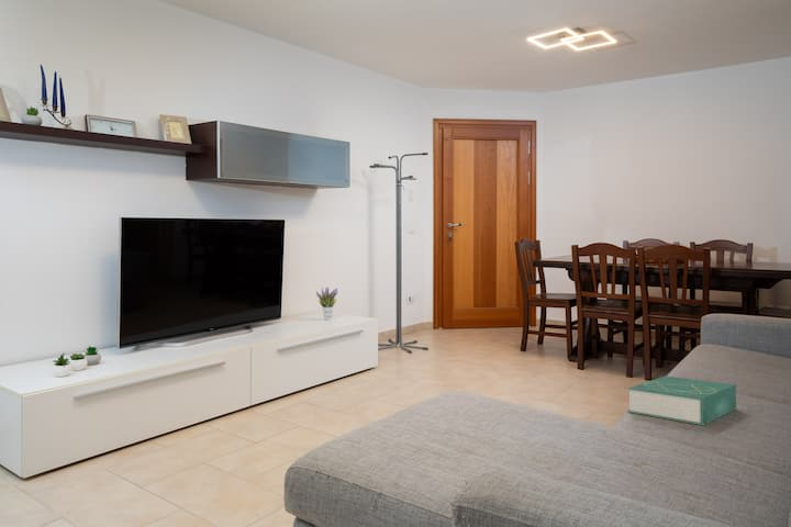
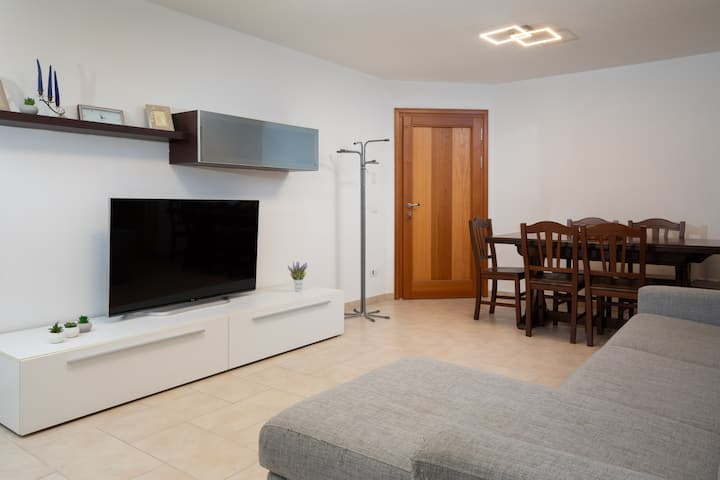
- book (682, 397)
